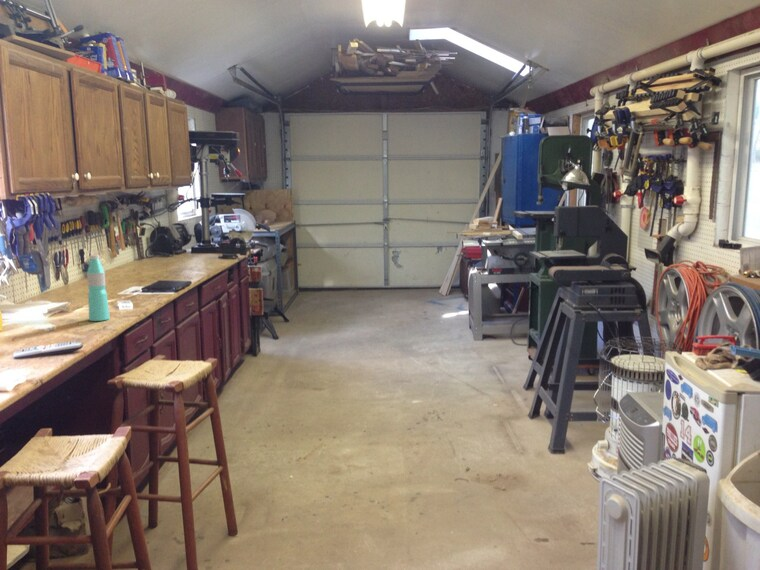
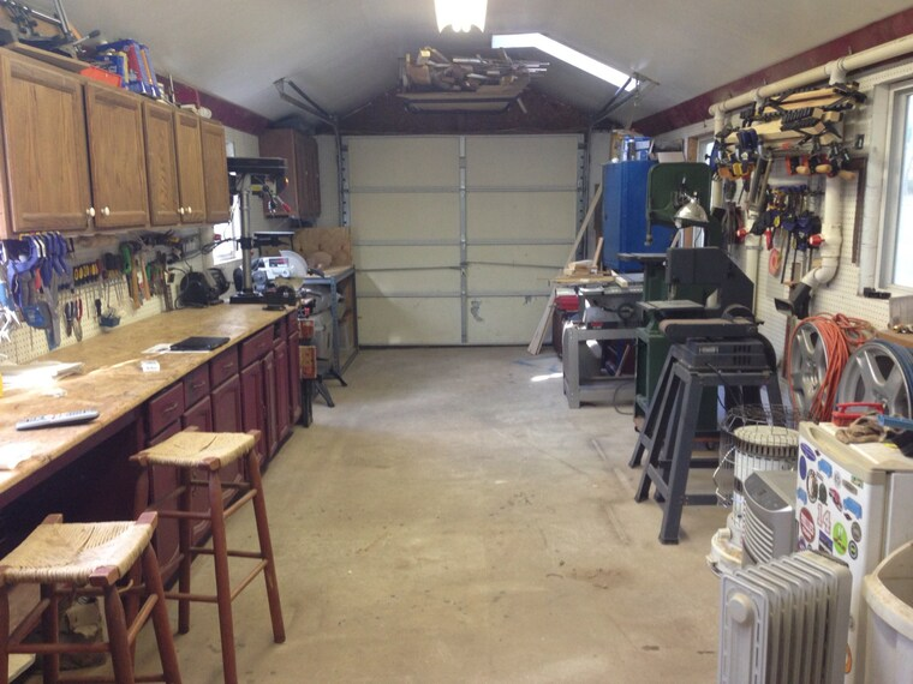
- water bottle (97, 287)
